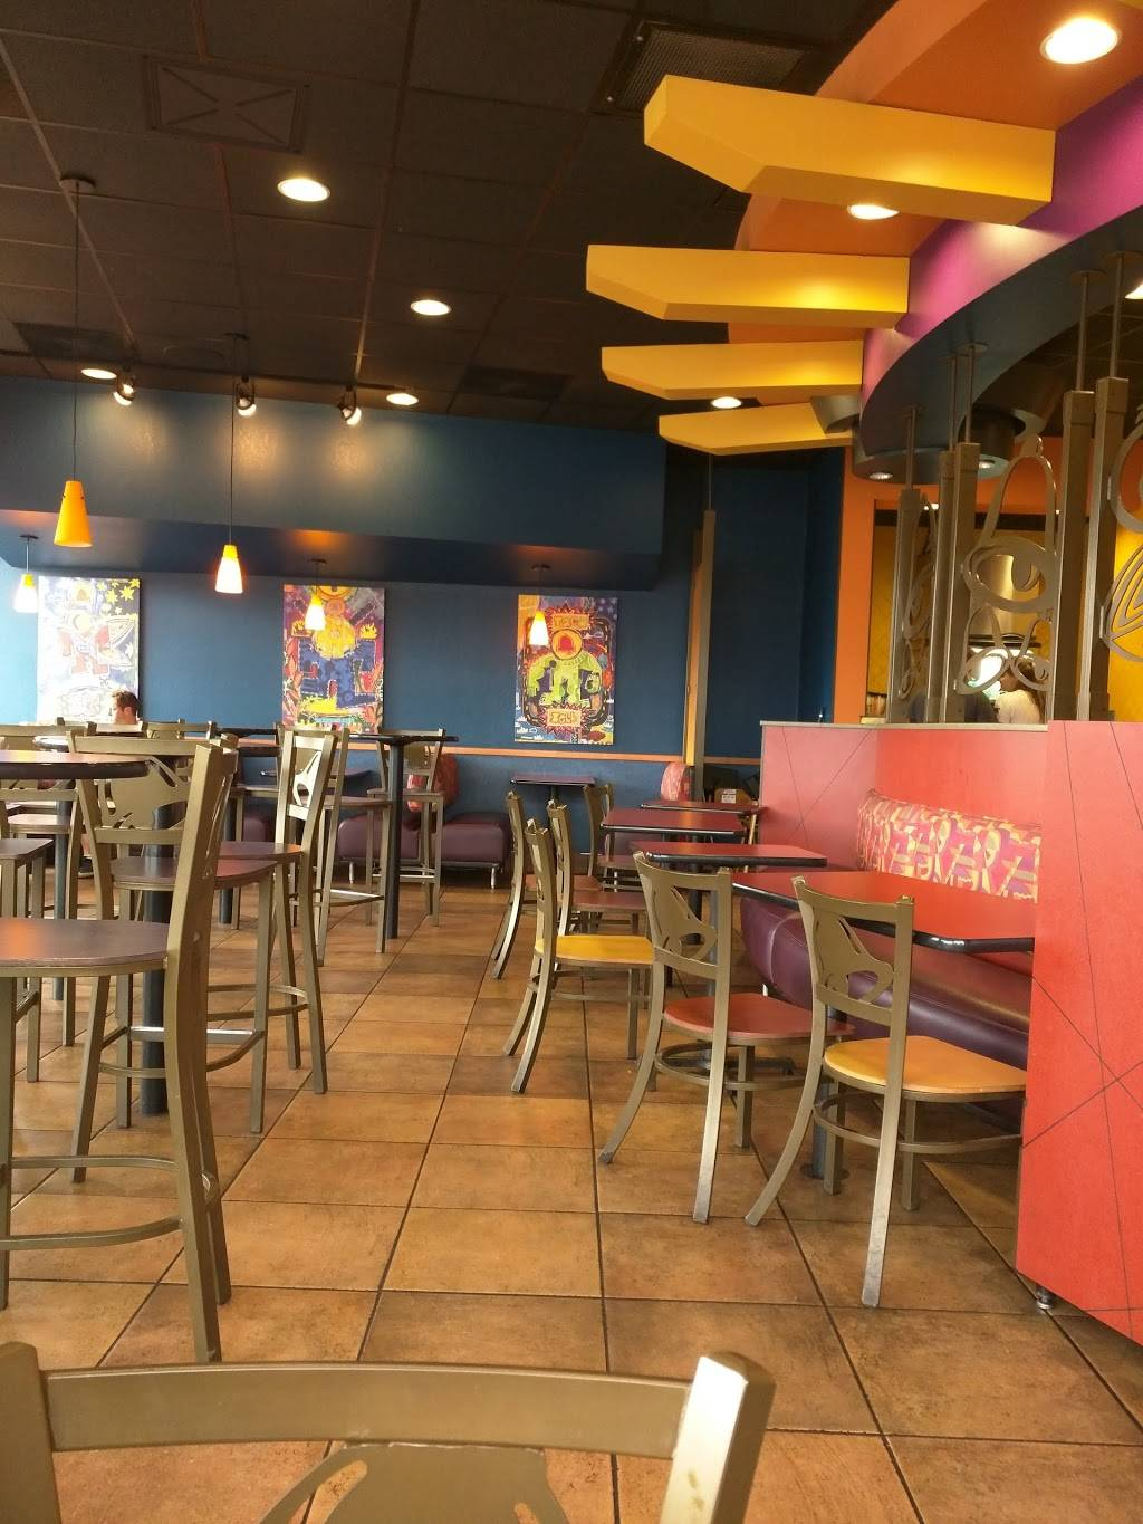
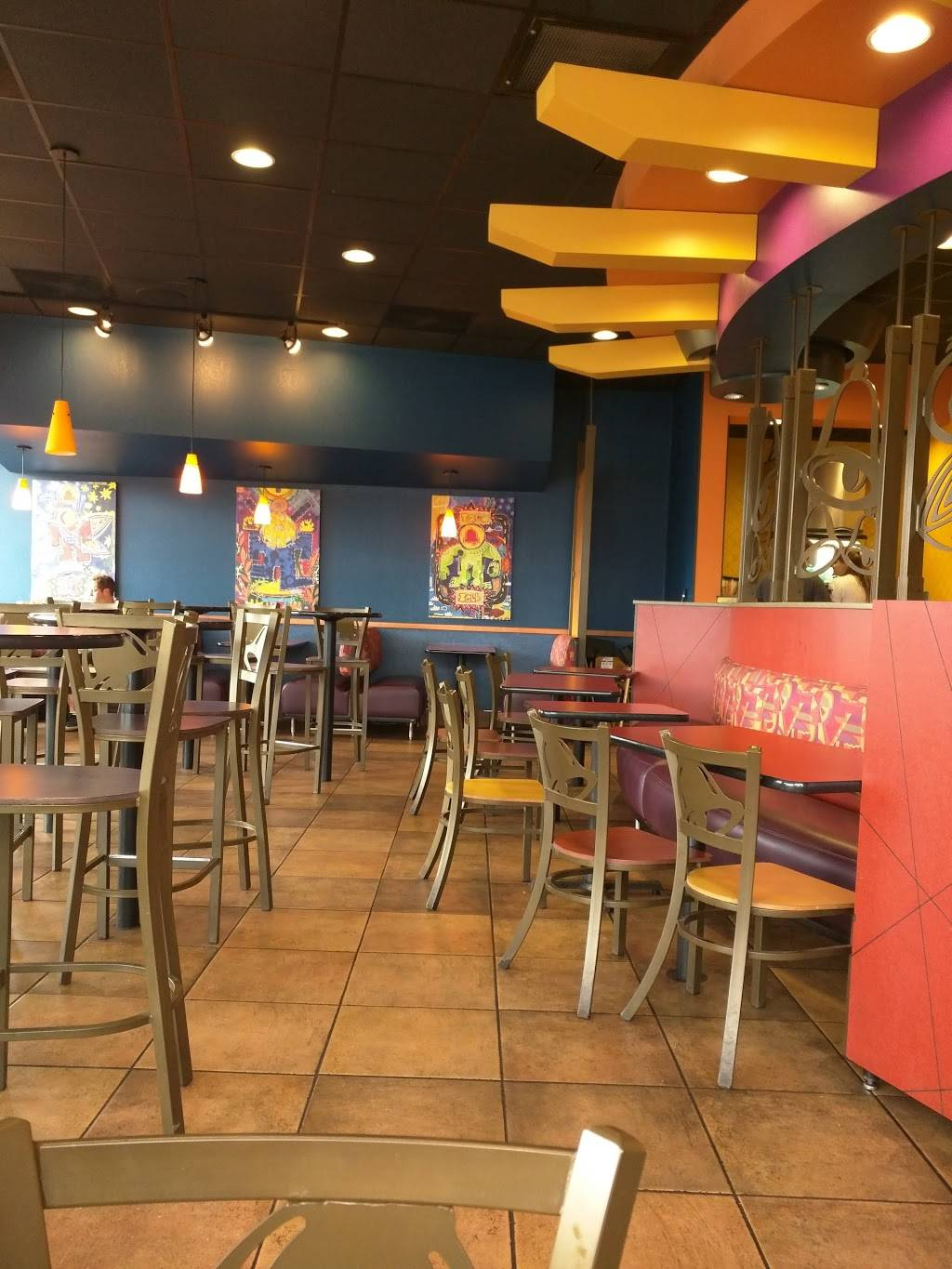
- ceiling vent (227, 107)
